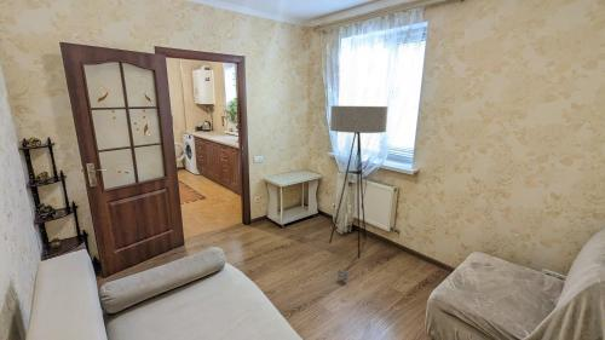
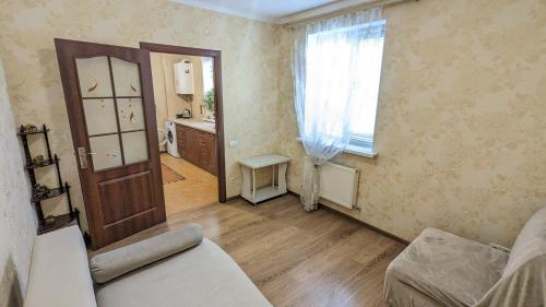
- floor lamp (345, 183)
